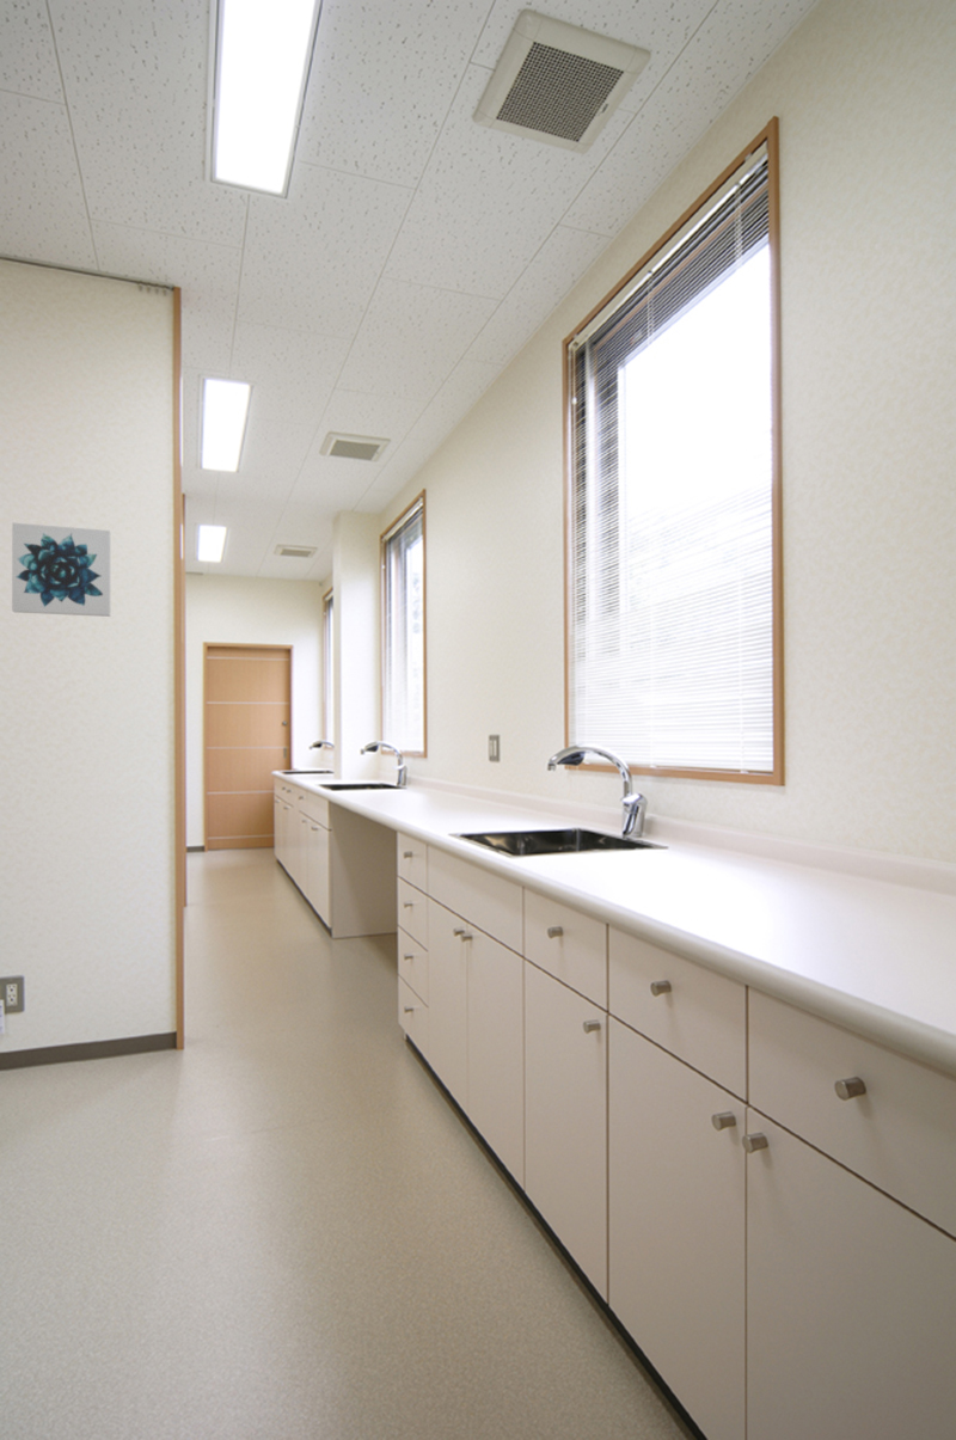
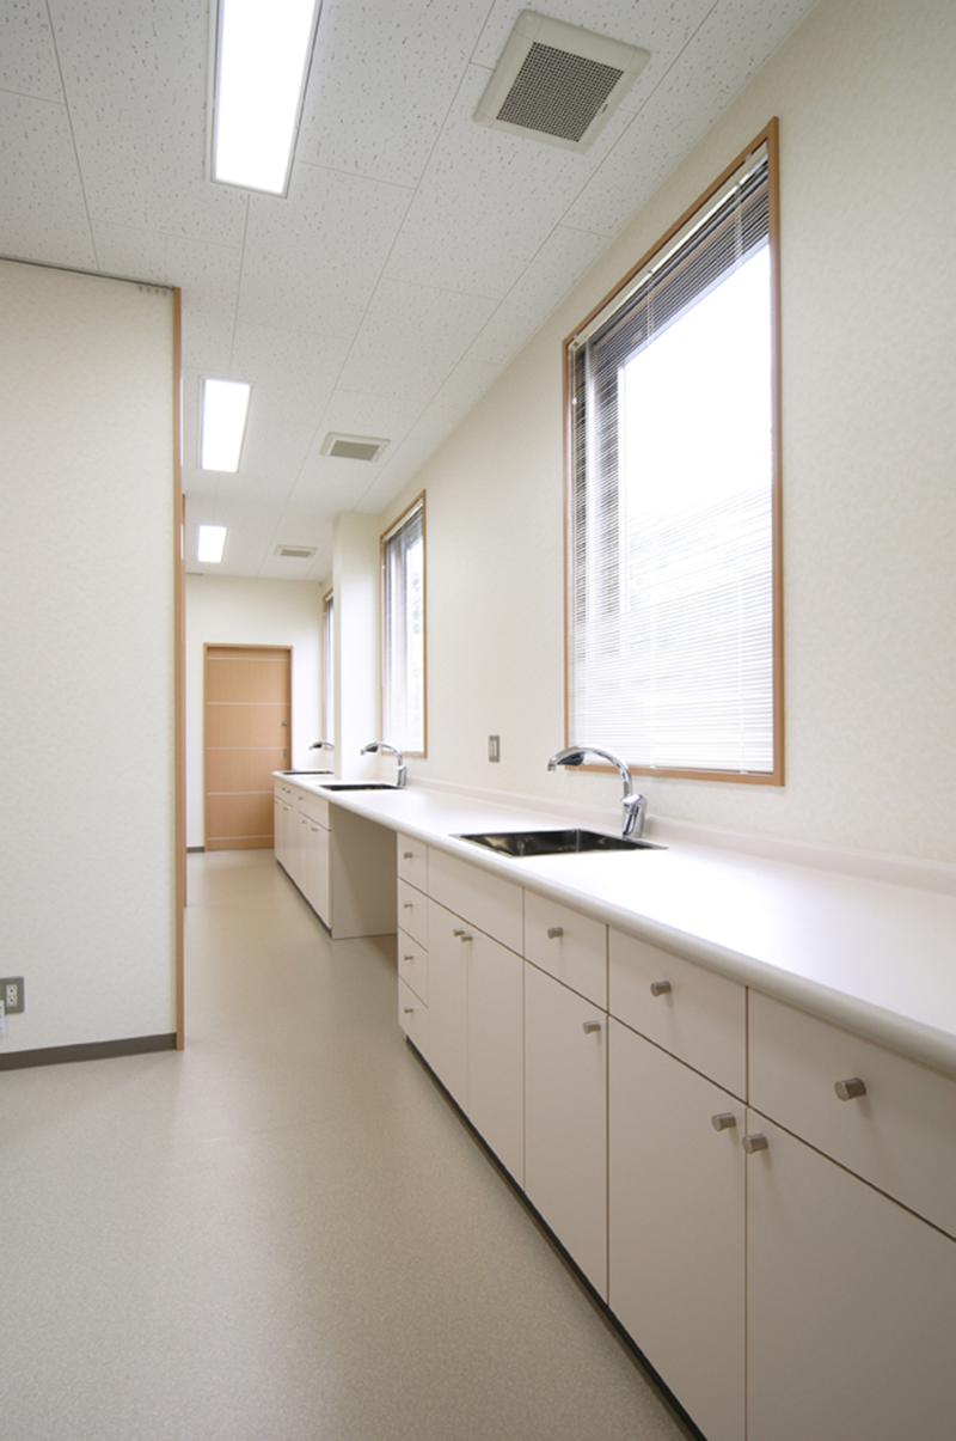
- wall art (62, 570)
